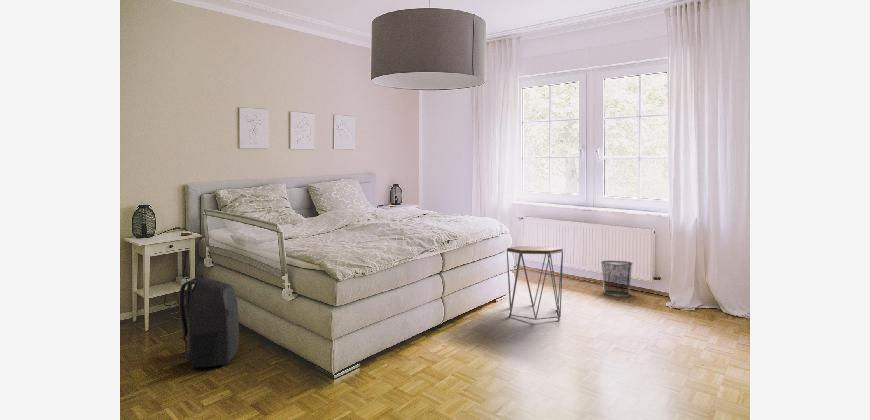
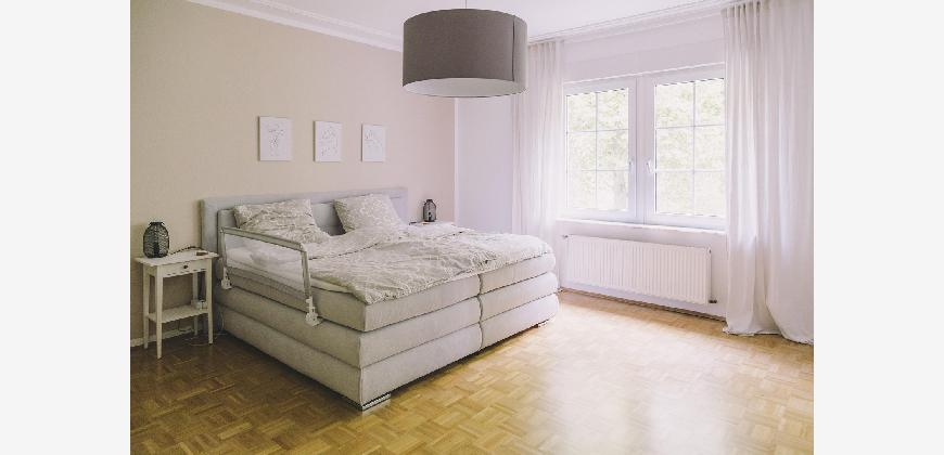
- side table (539, 280)
- waste bin (616, 278)
- backpack (205, 316)
